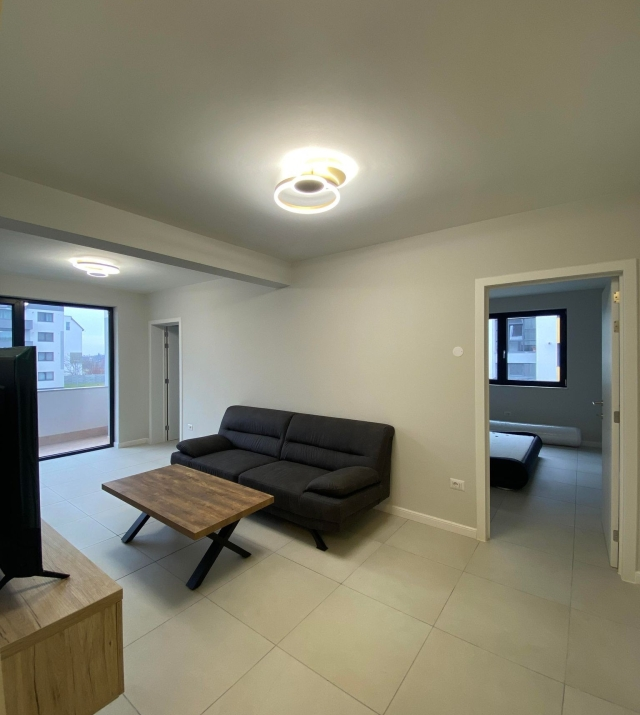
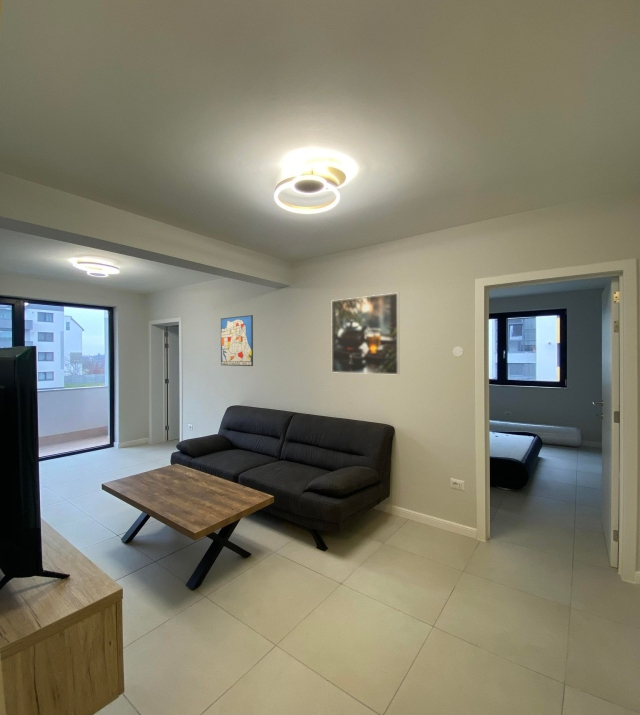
+ wall art (236, 341)
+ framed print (363, 335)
